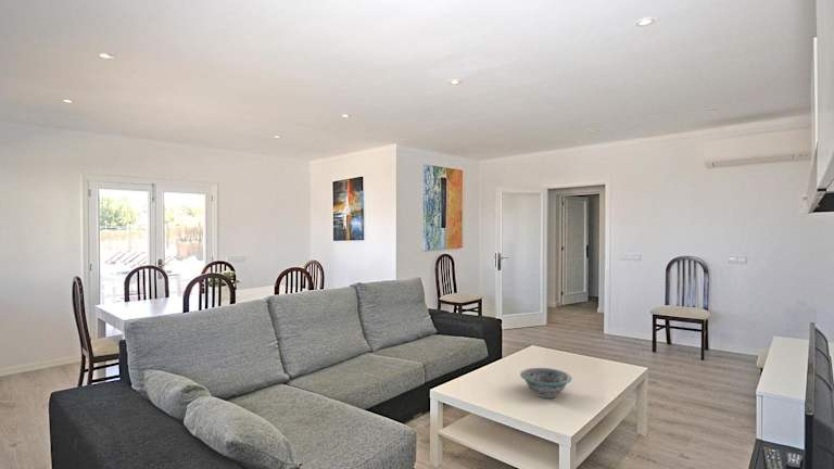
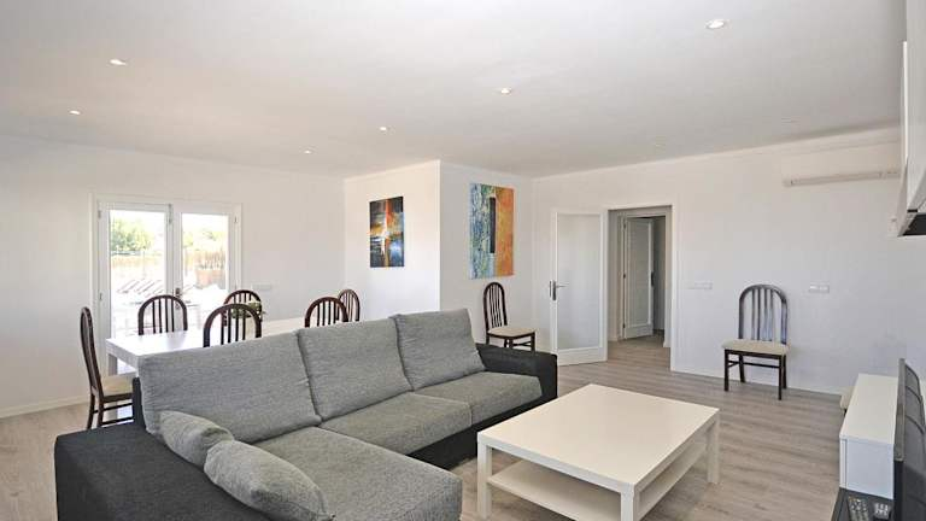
- decorative bowl (545, 384)
